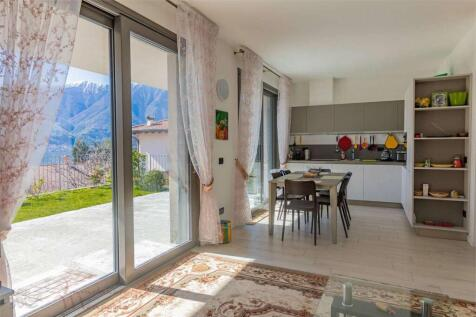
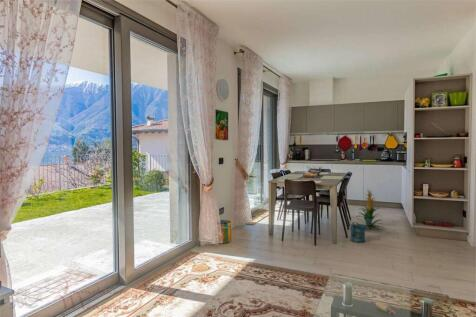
+ watering can (360, 229)
+ indoor plant (369, 207)
